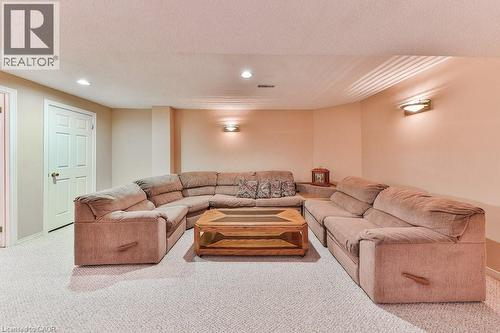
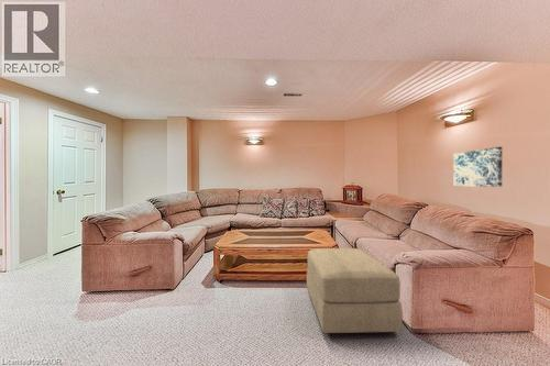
+ wall art (475, 168)
+ ottoman (346, 284)
